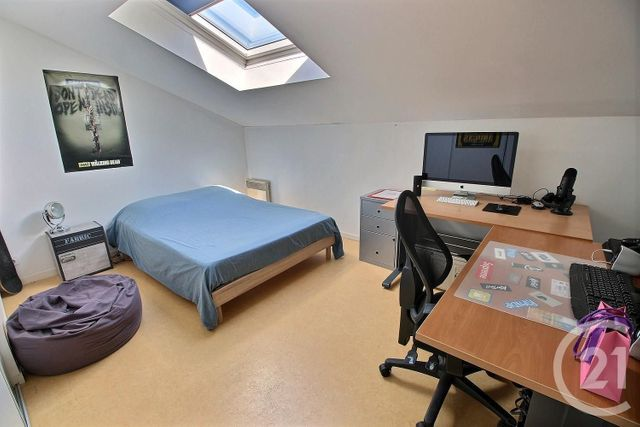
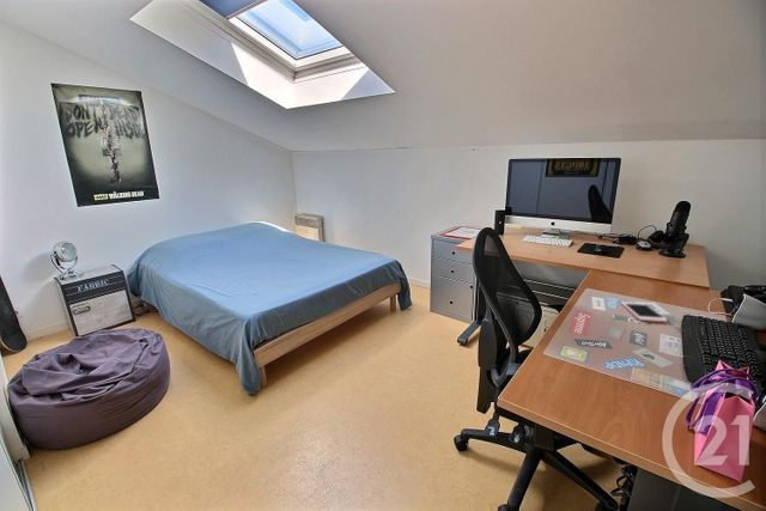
+ cell phone (642, 311)
